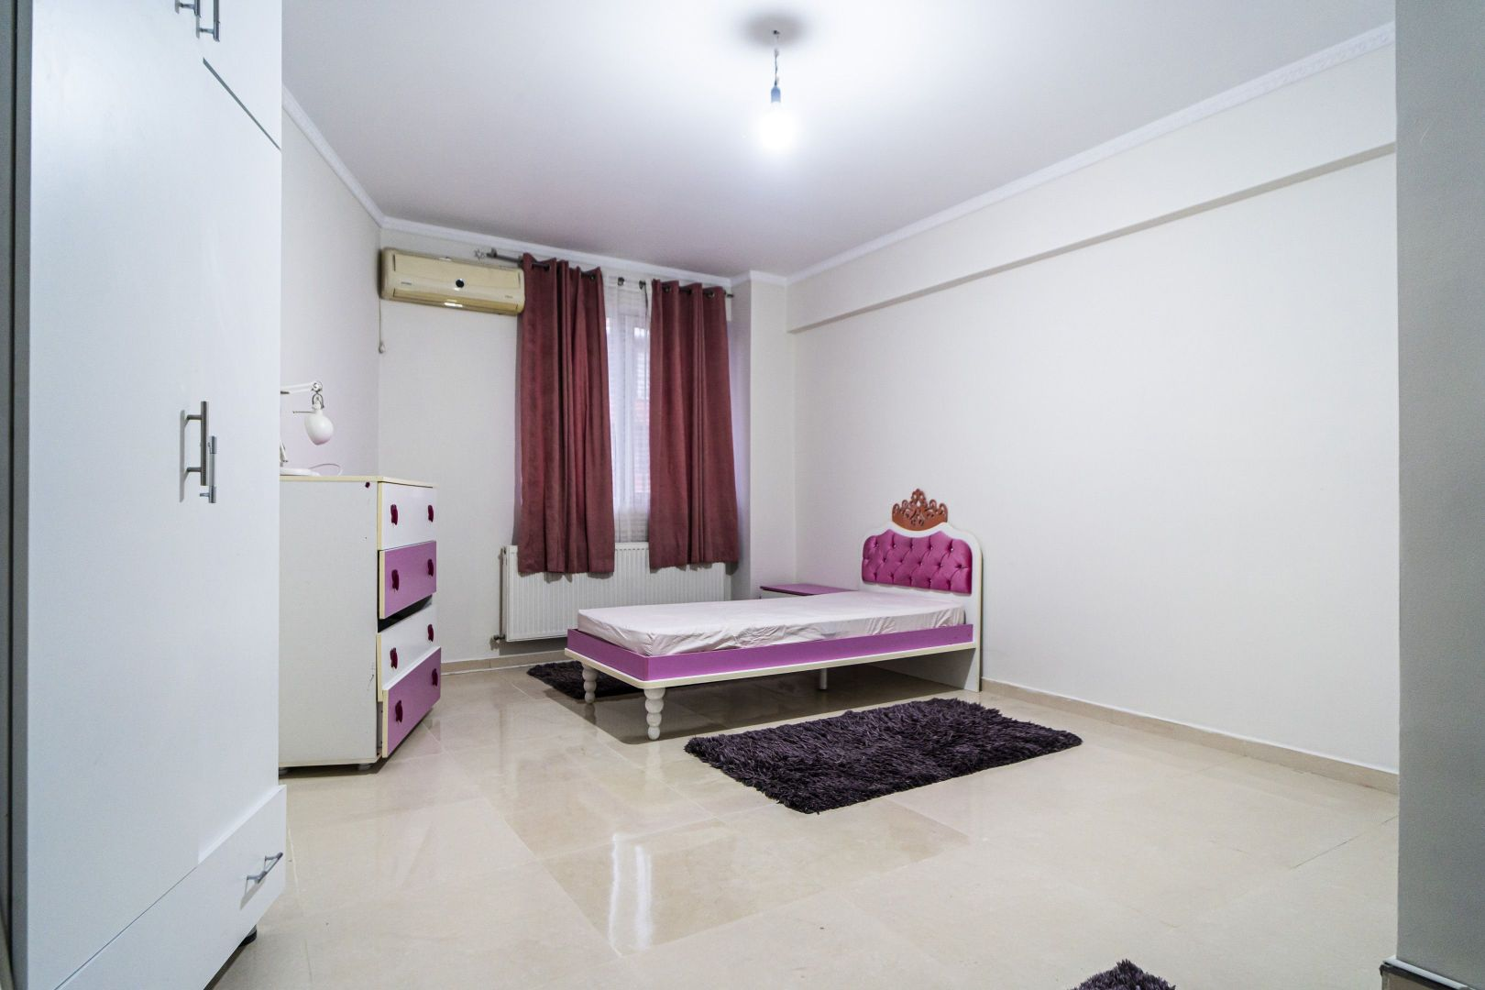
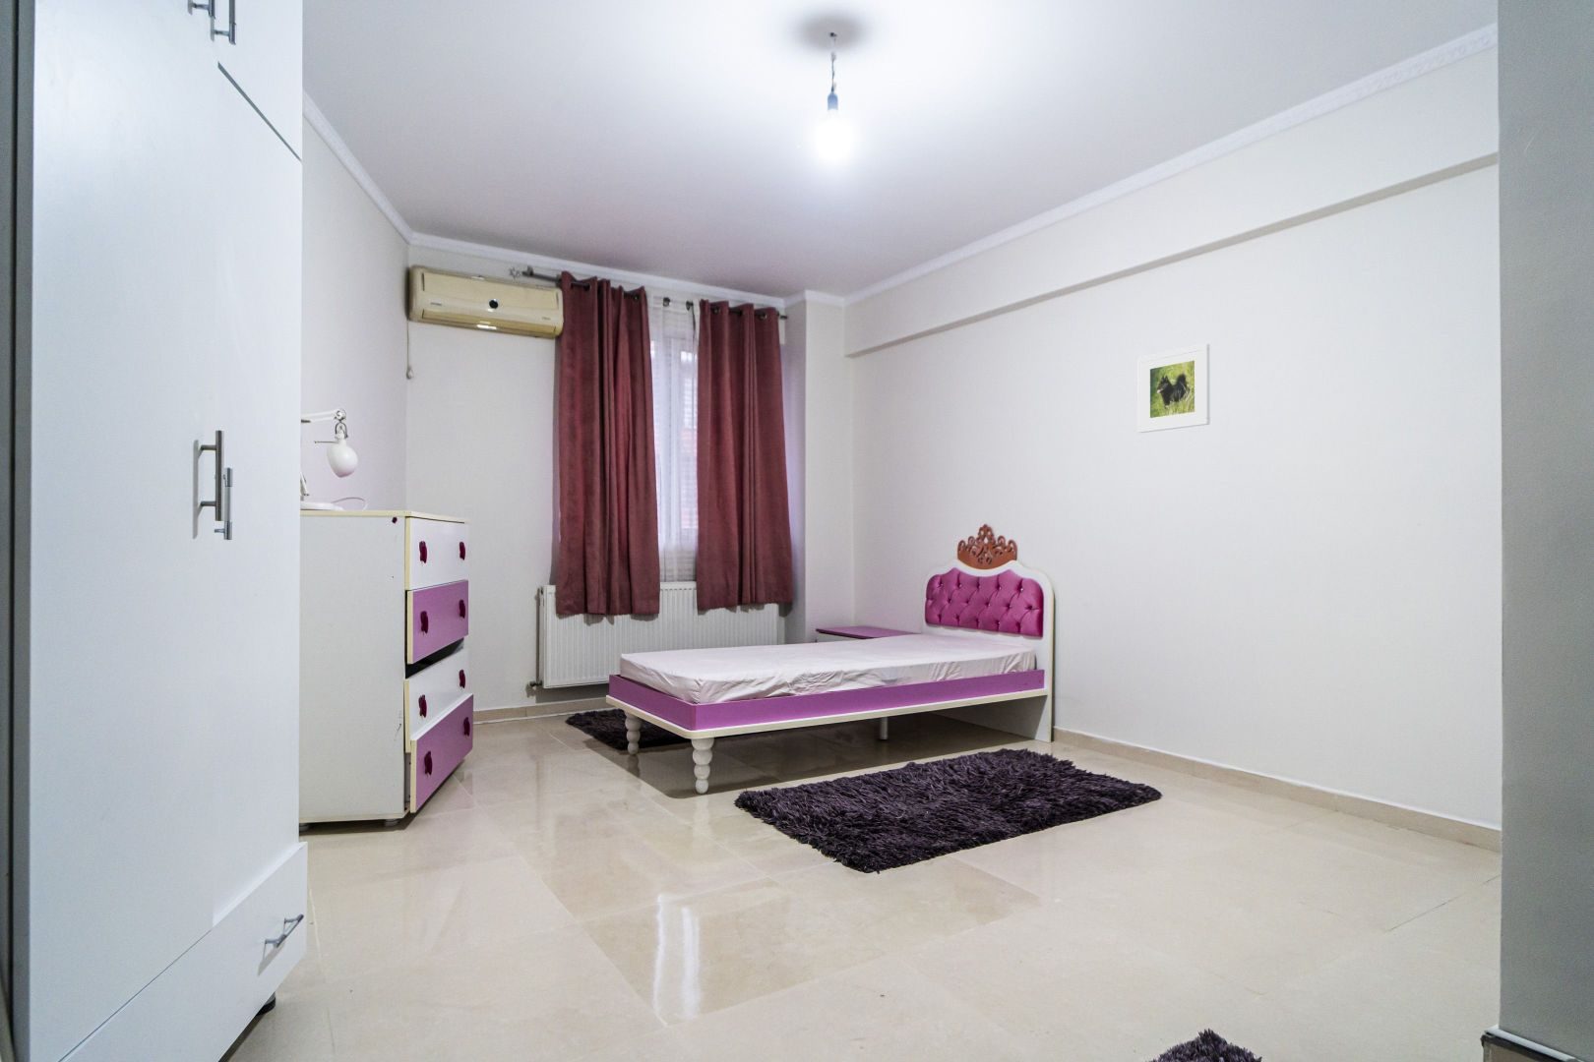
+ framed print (1172, 390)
